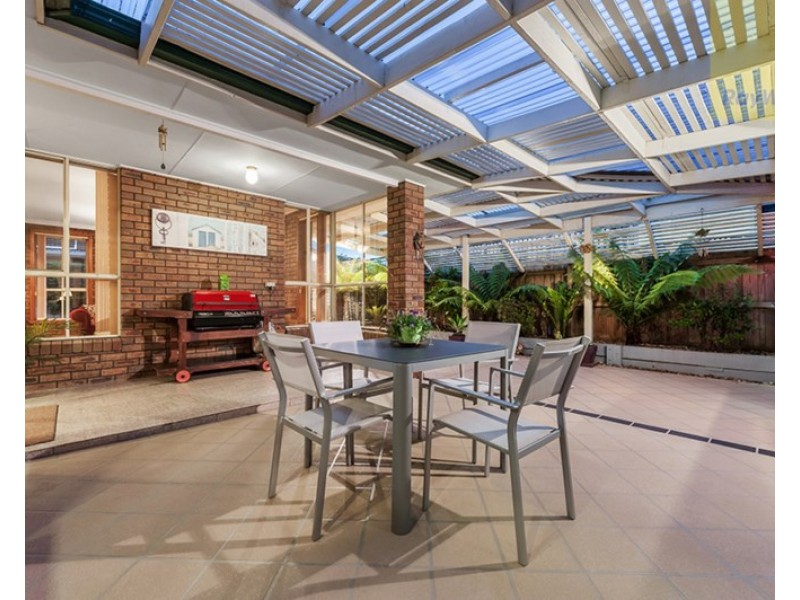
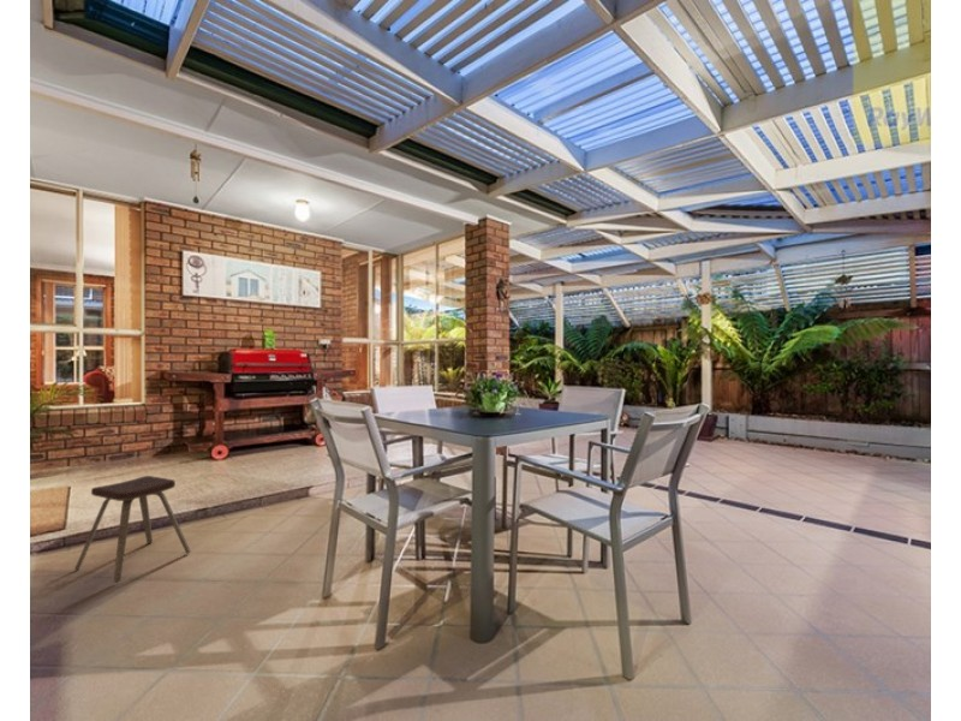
+ music stool (127, 522)
